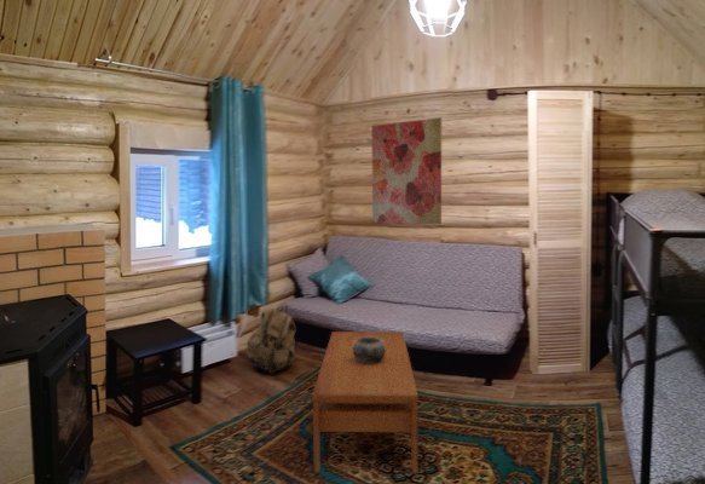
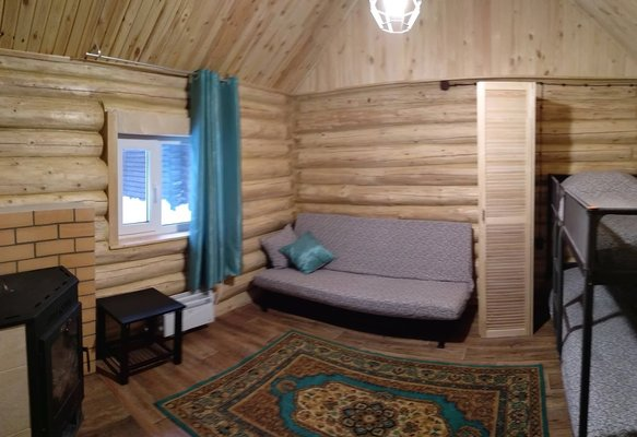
- backpack (270, 335)
- coffee table (366, 388)
- decorative bowl (369, 350)
- wall art (405, 173)
